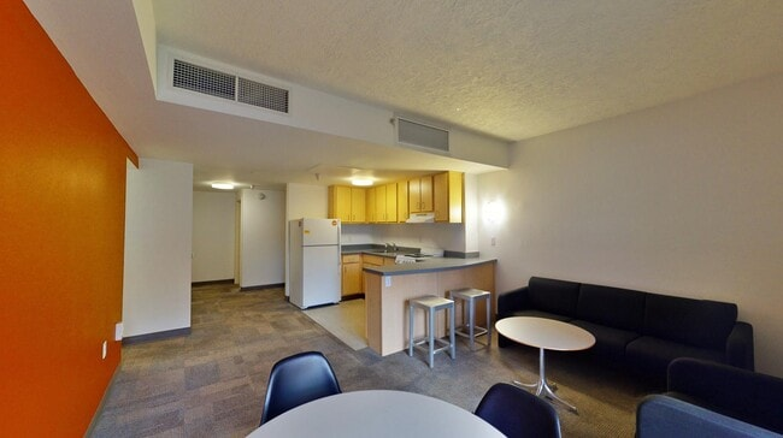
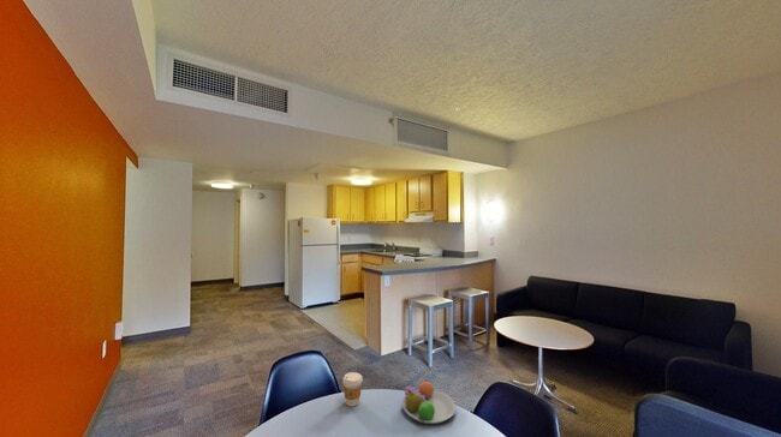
+ fruit bowl (427, 400)
+ coffee cup (352, 388)
